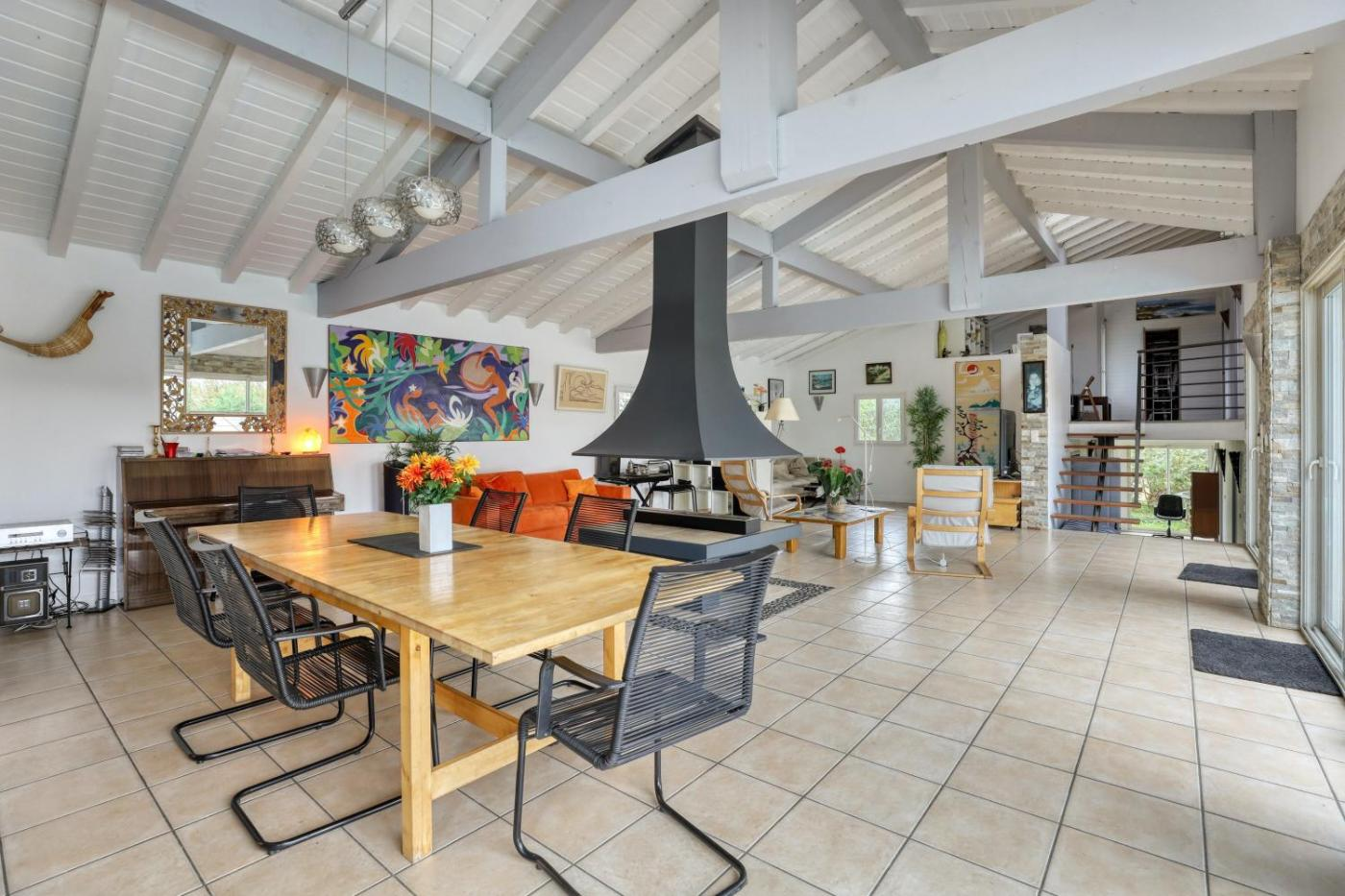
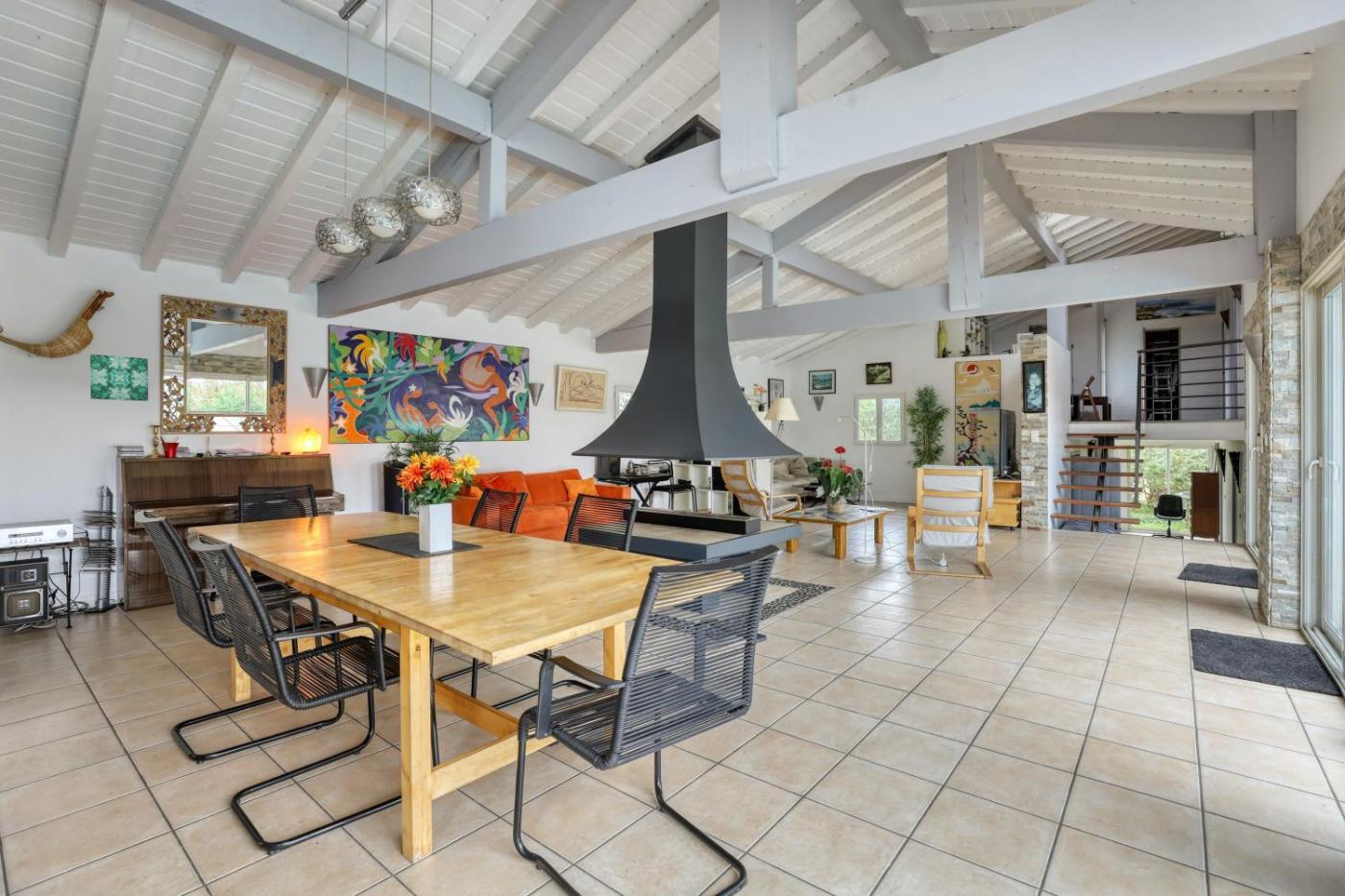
+ wall art (119, 377)
